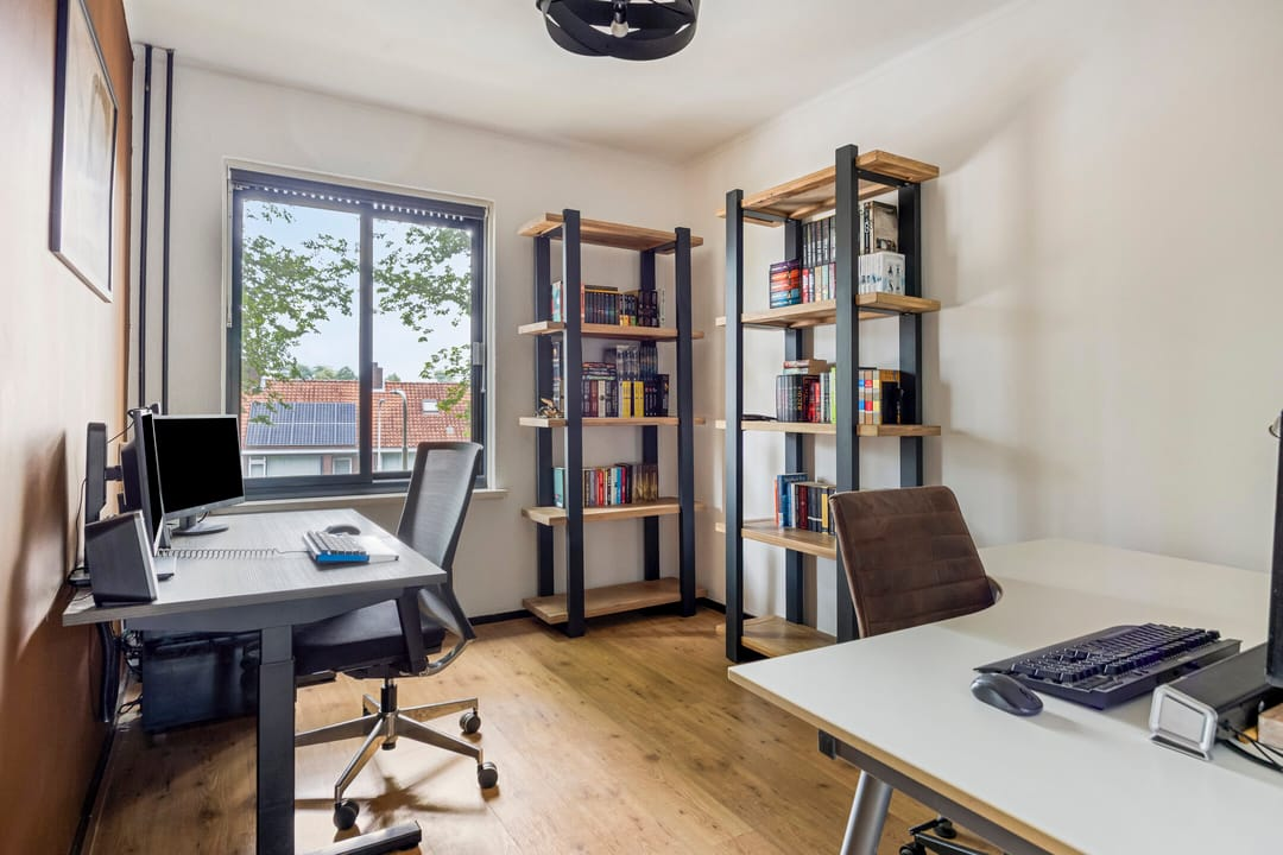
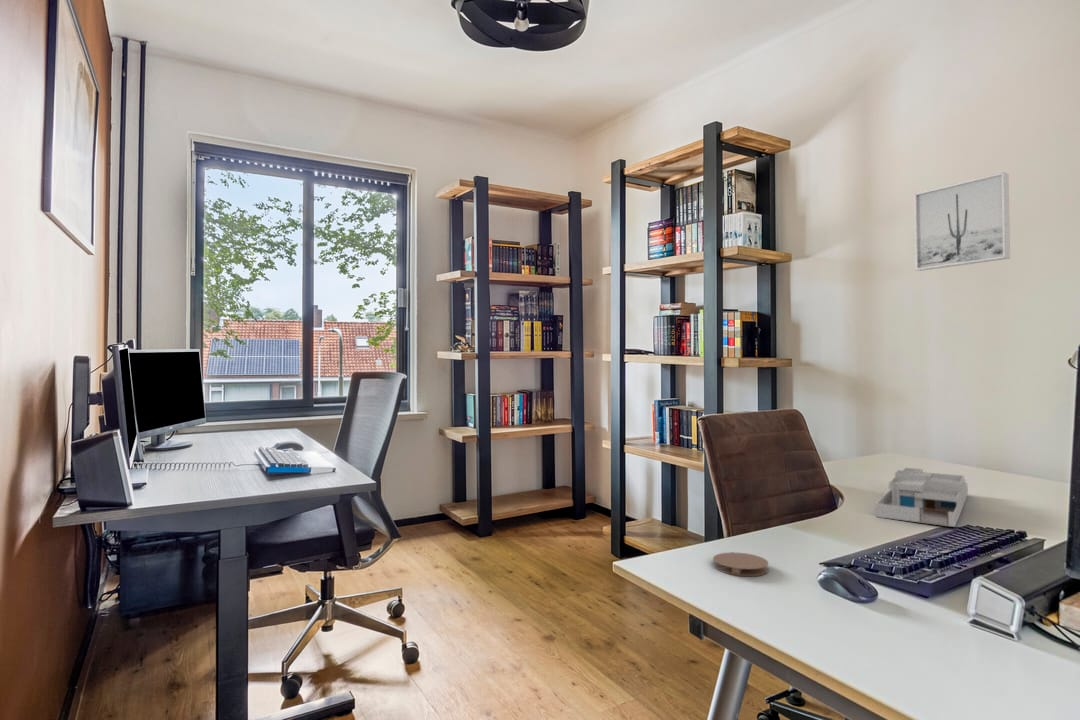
+ wall art (959, 224)
+ coaster (740, 563)
+ desk organizer (925, 489)
